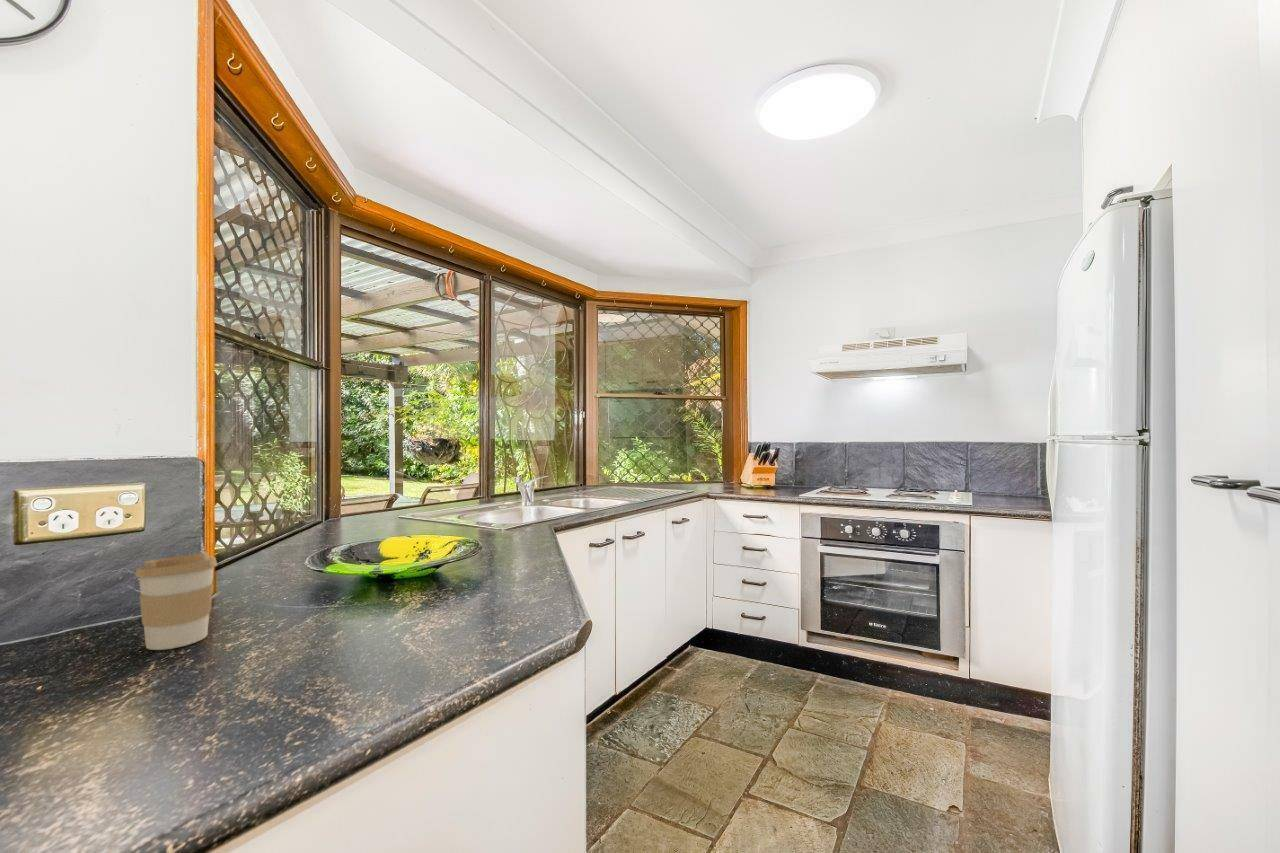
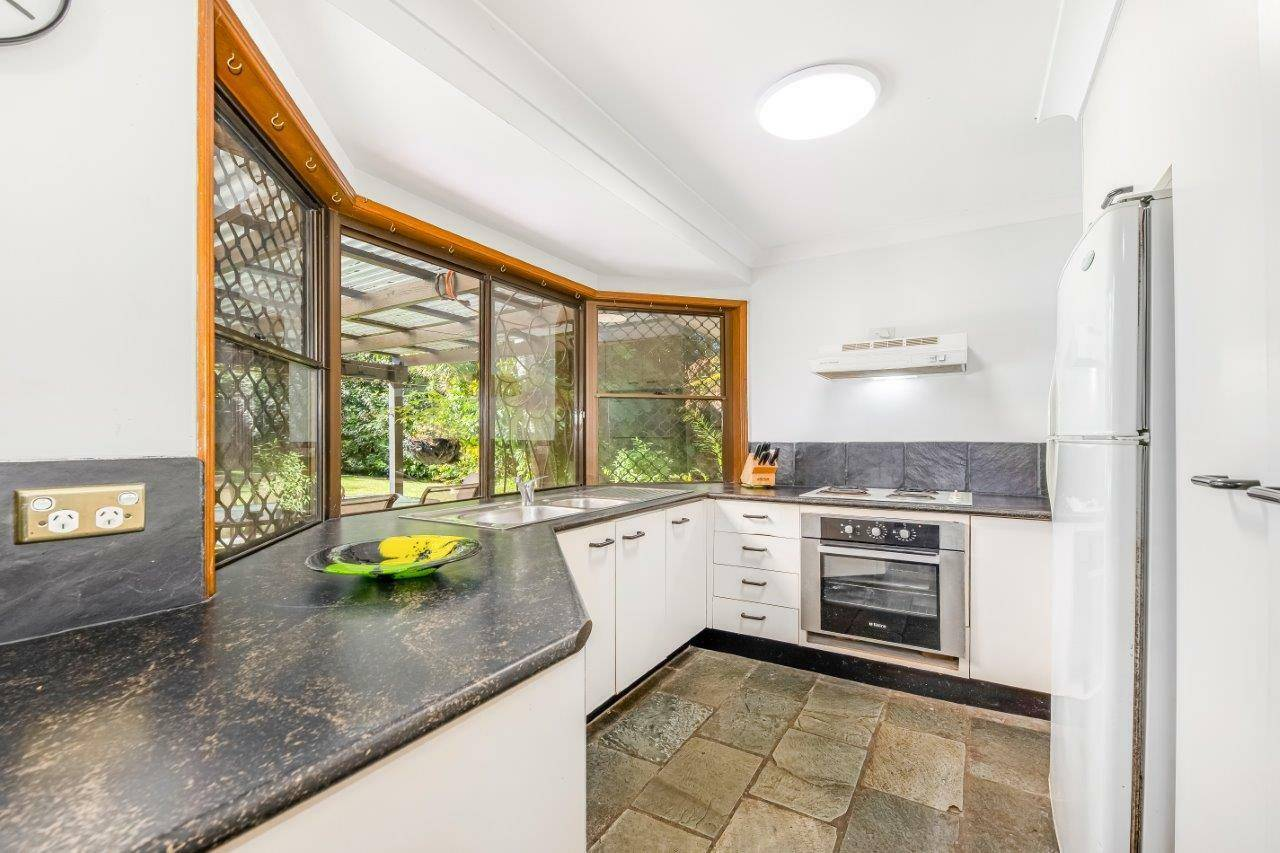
- coffee cup (177, 597)
